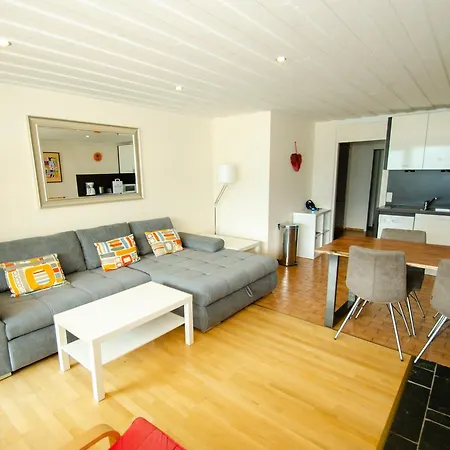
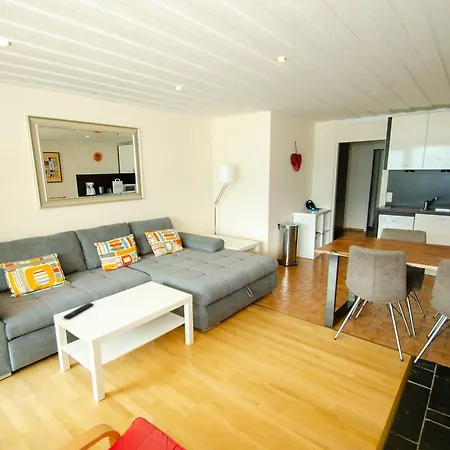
+ remote control (79, 310)
